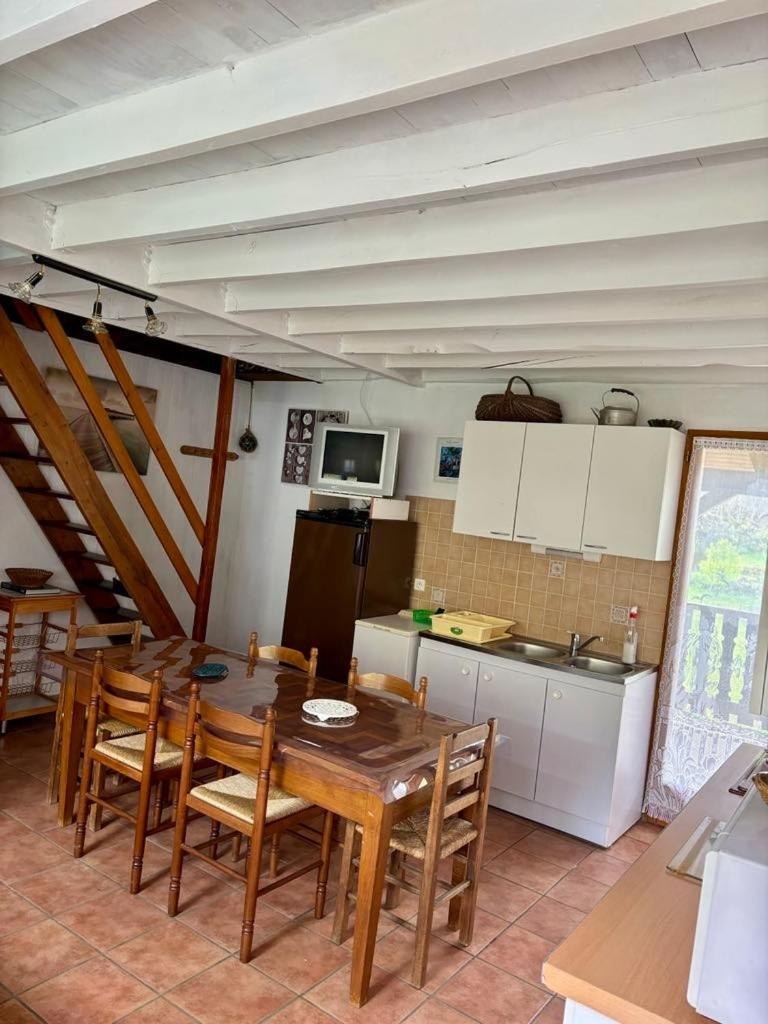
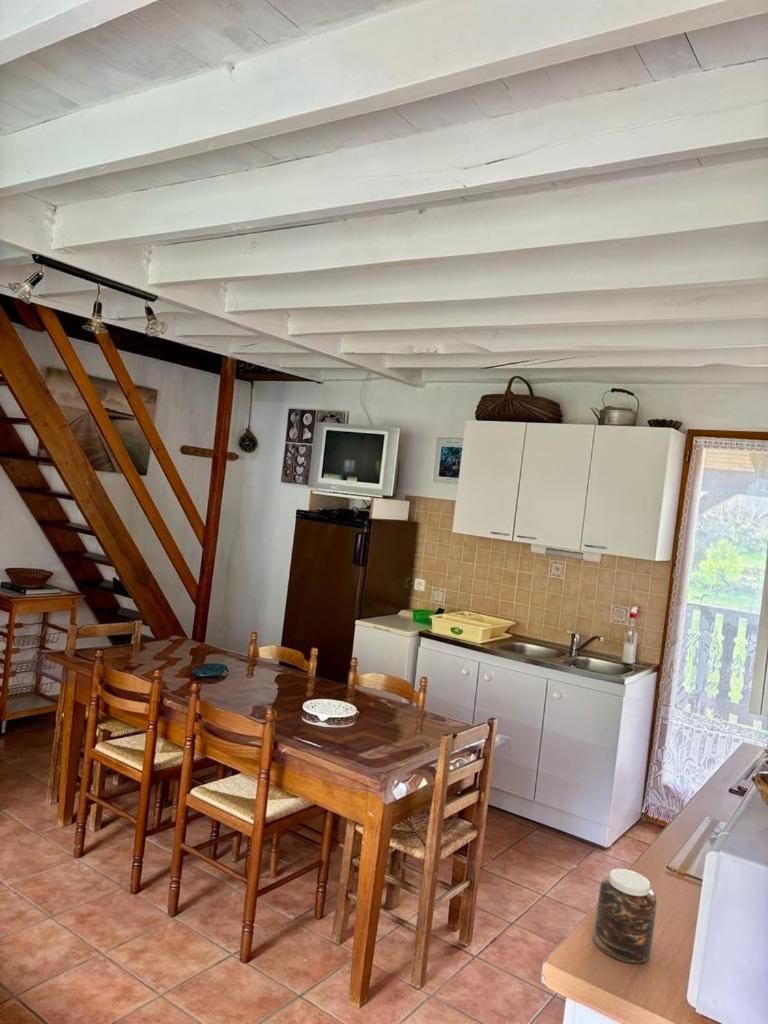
+ jar (625, 912)
